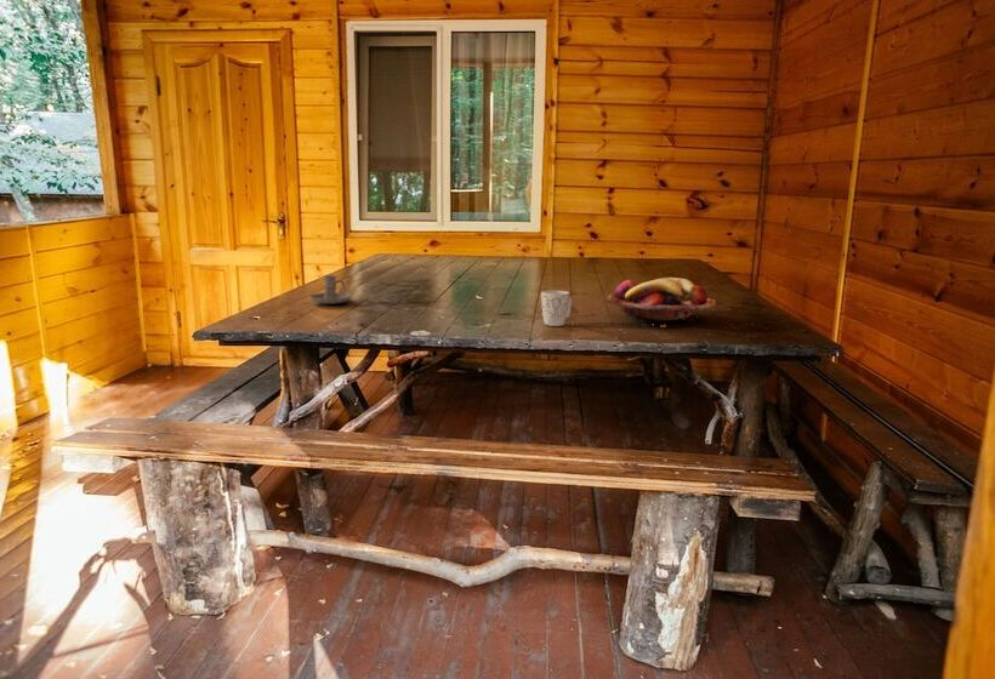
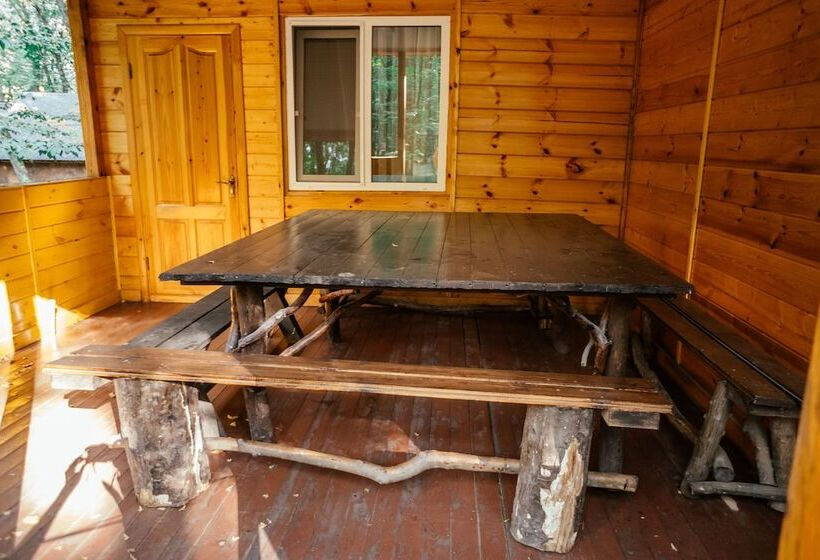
- fruit basket (663, 298)
- mug (558, 307)
- candle holder (332, 289)
